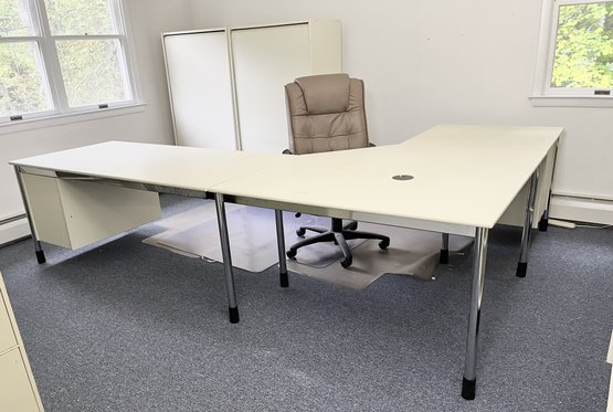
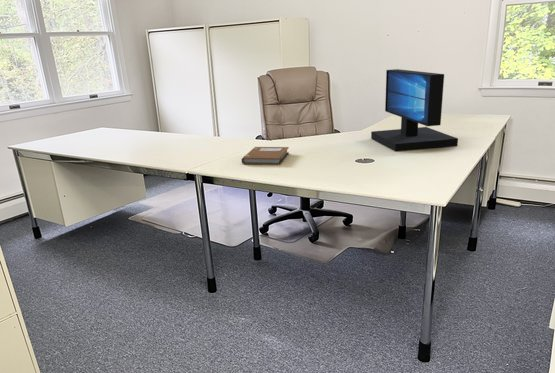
+ monitor (413, 107)
+ notebook (266, 154)
